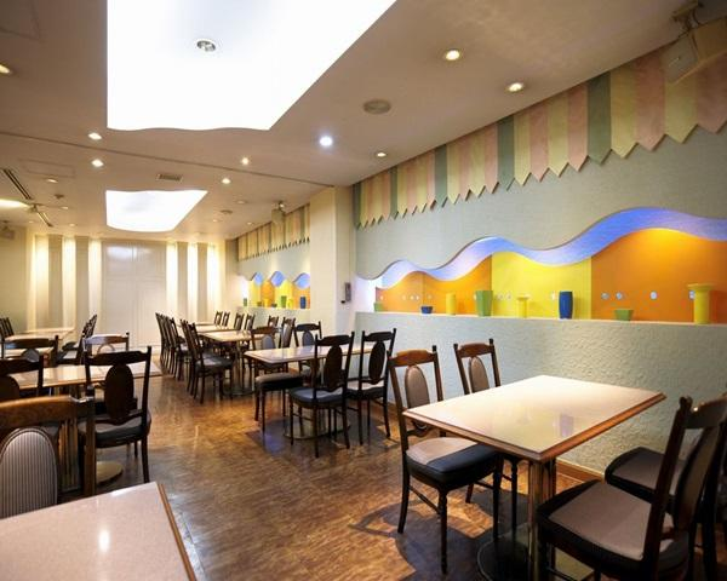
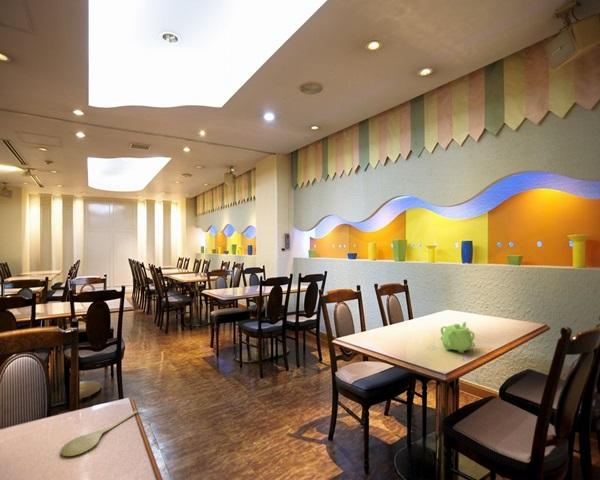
+ teapot (458, 336)
+ spoon (104, 429)
